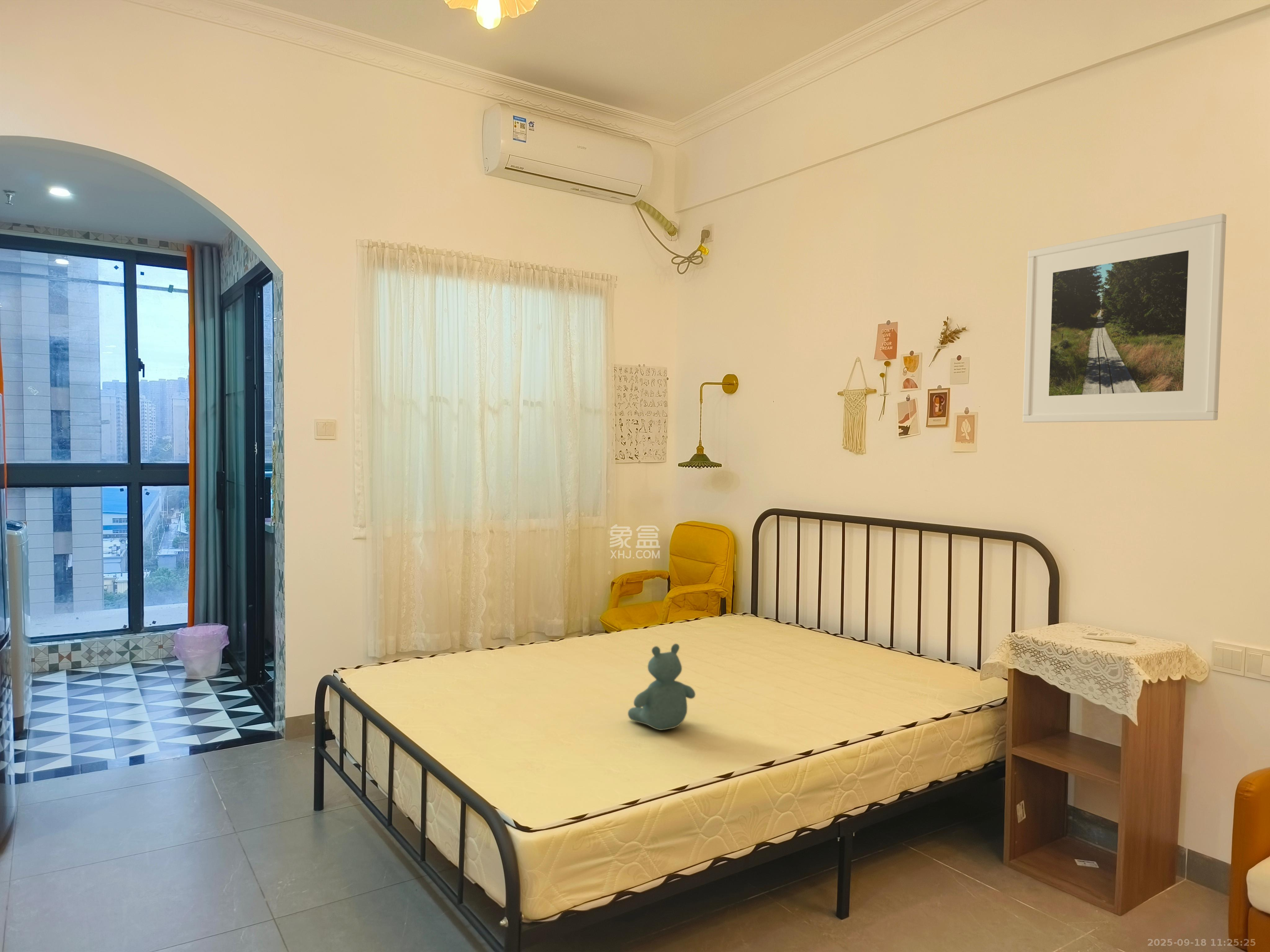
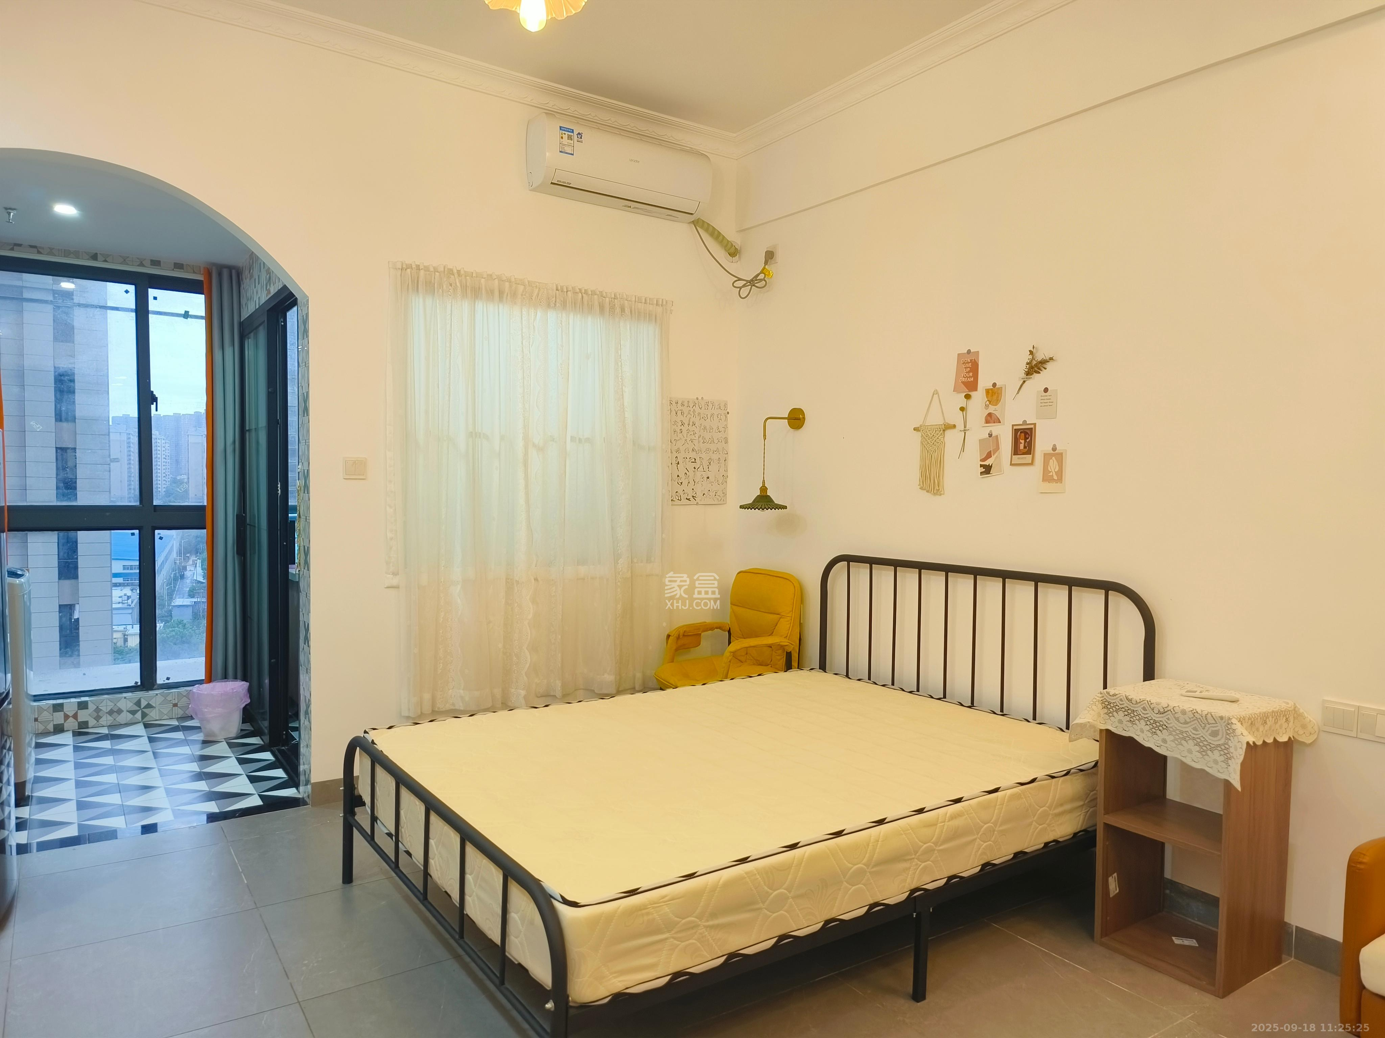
- stuffed bear (659, 683)
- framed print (1115, 328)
